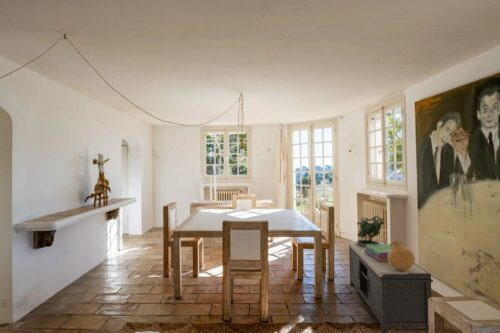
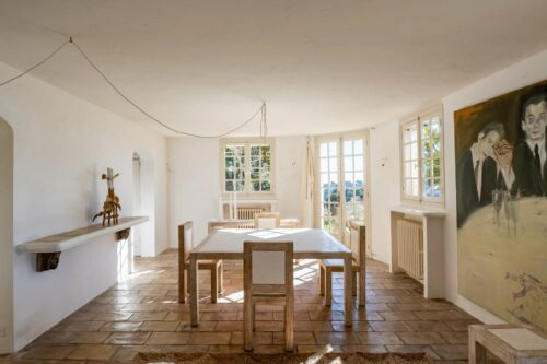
- potted plant (369, 229)
- ceramic pot (401, 255)
- bench (382, 280)
- stack of books (384, 252)
